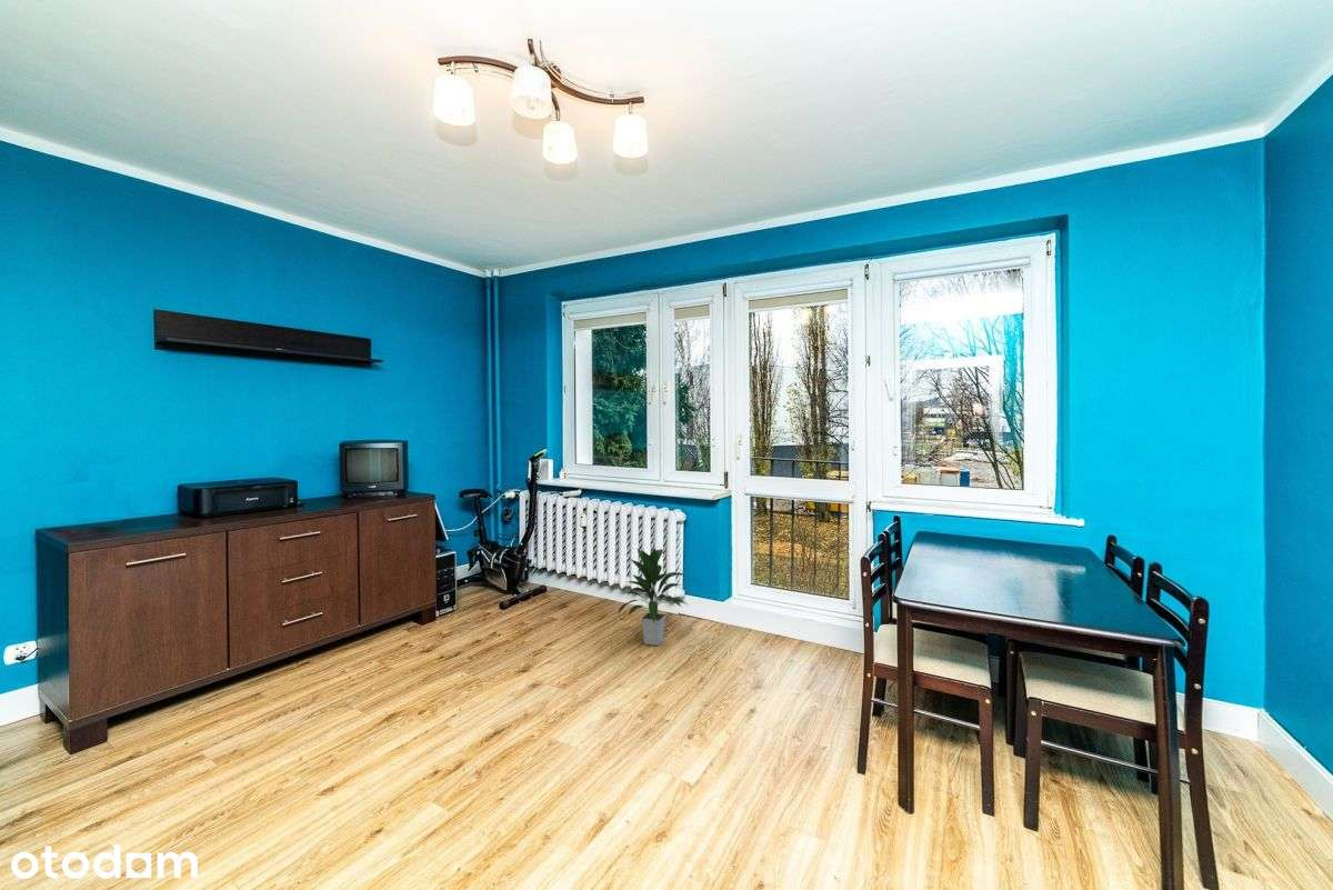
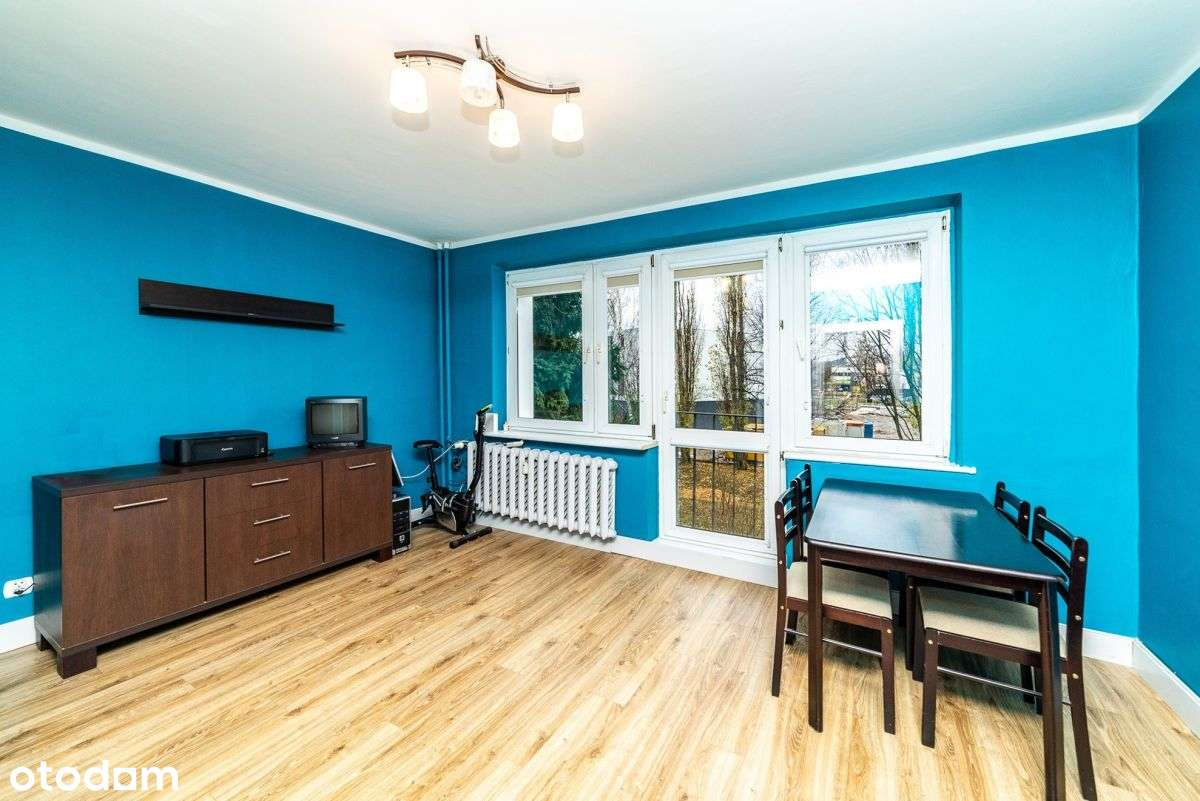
- indoor plant (651, 592)
